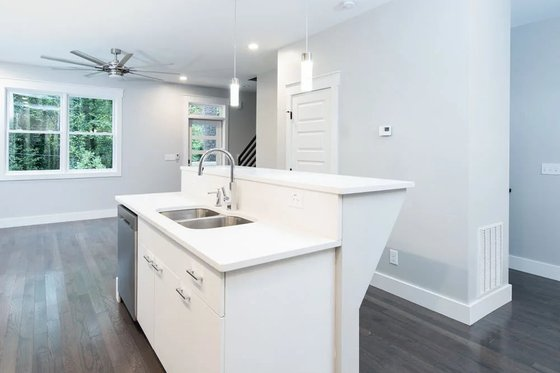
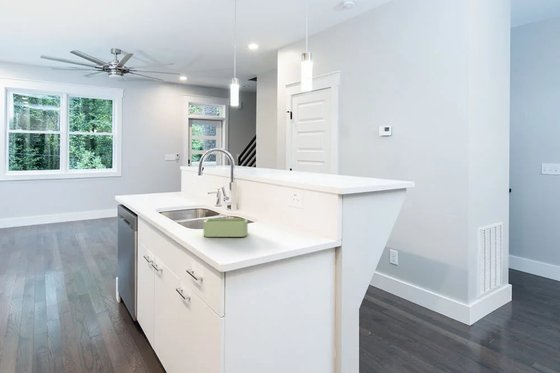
+ soap dish (225, 227)
